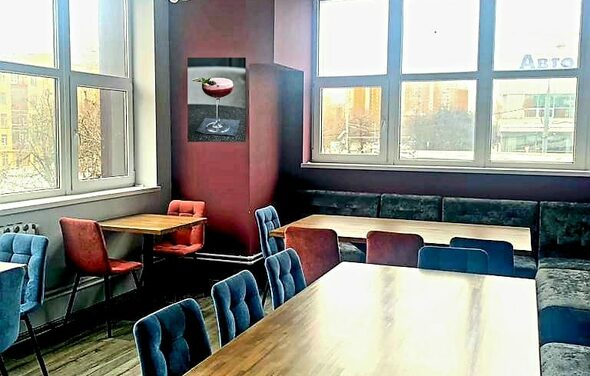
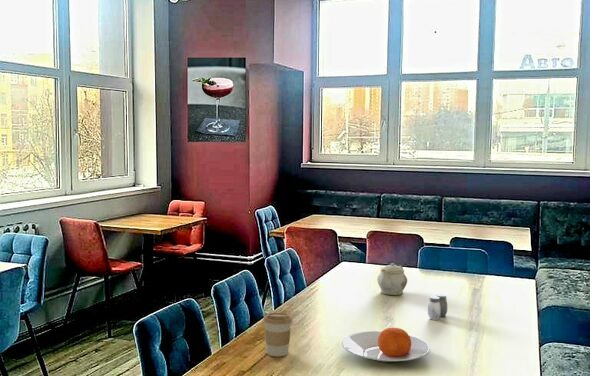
+ teapot (392, 277)
+ coffee cup (277, 333)
+ plate (385, 341)
+ salt and pepper shaker (437, 306)
